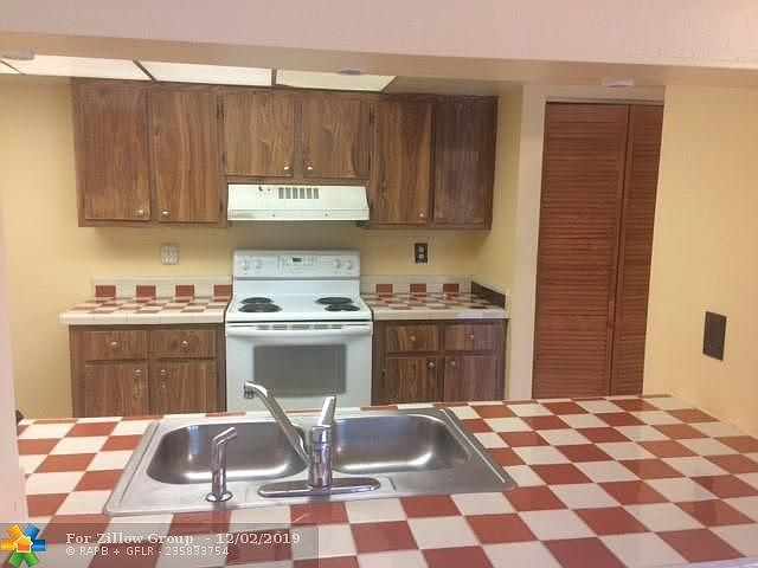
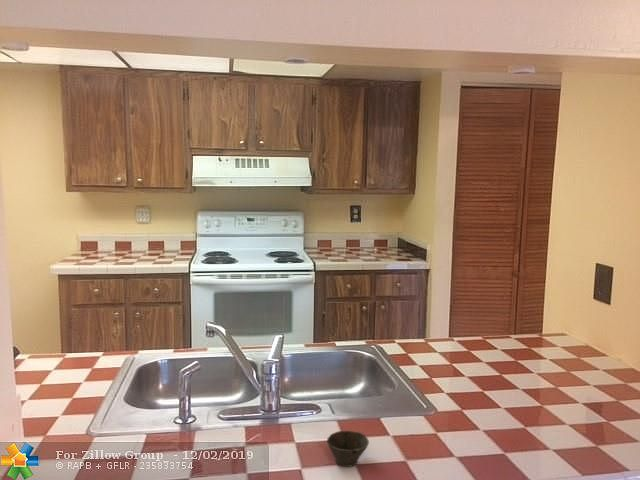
+ cup (349, 450)
